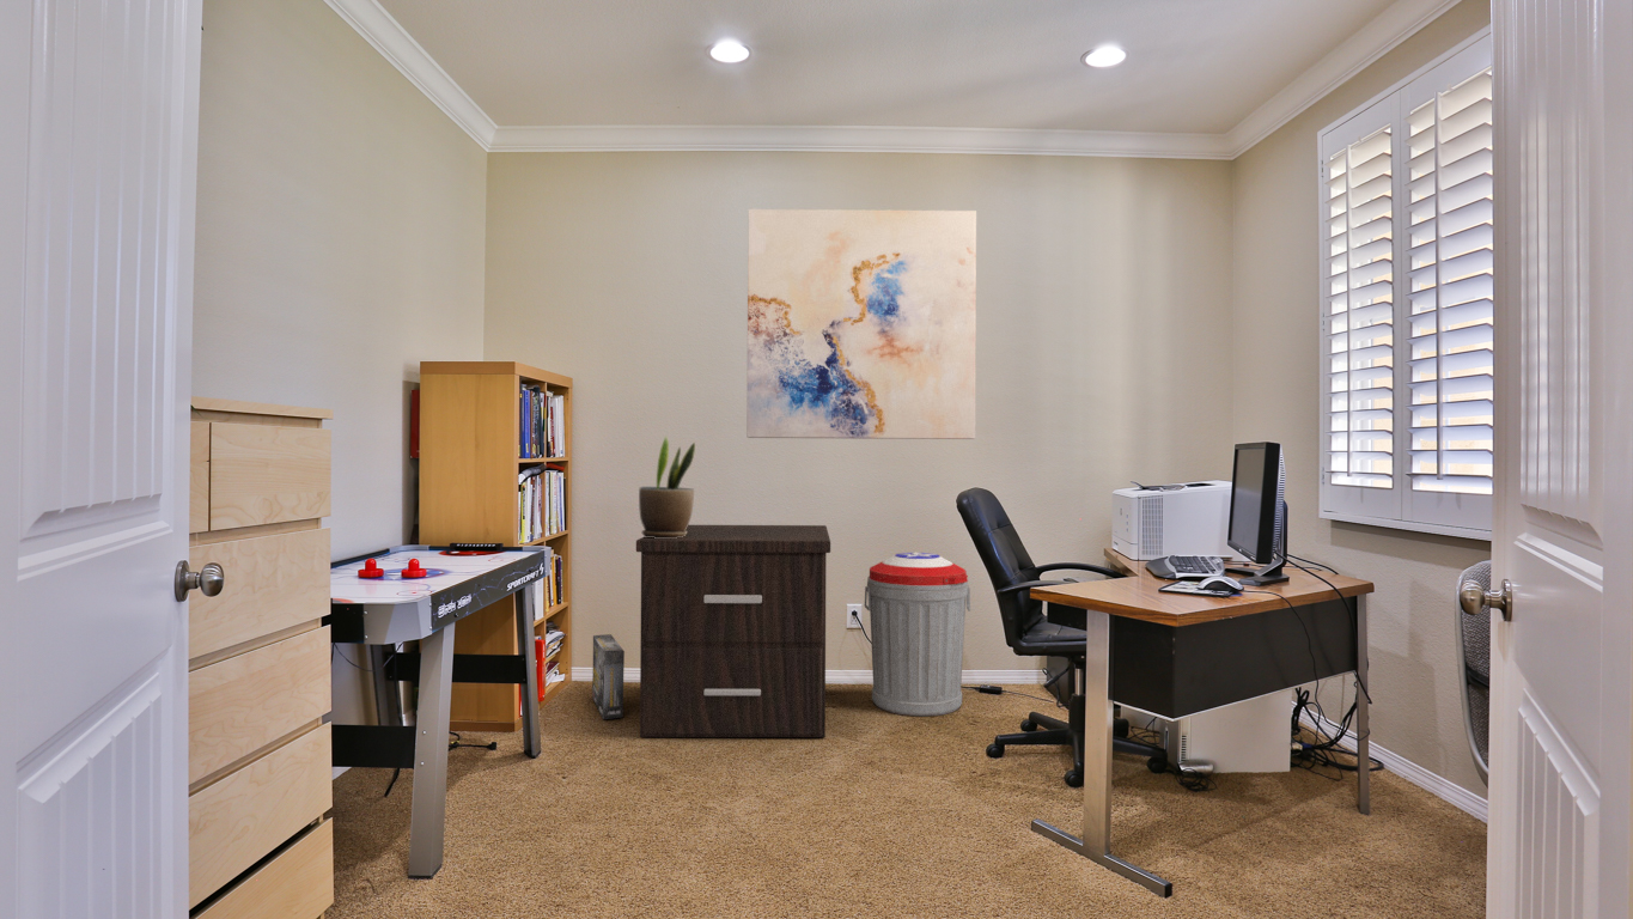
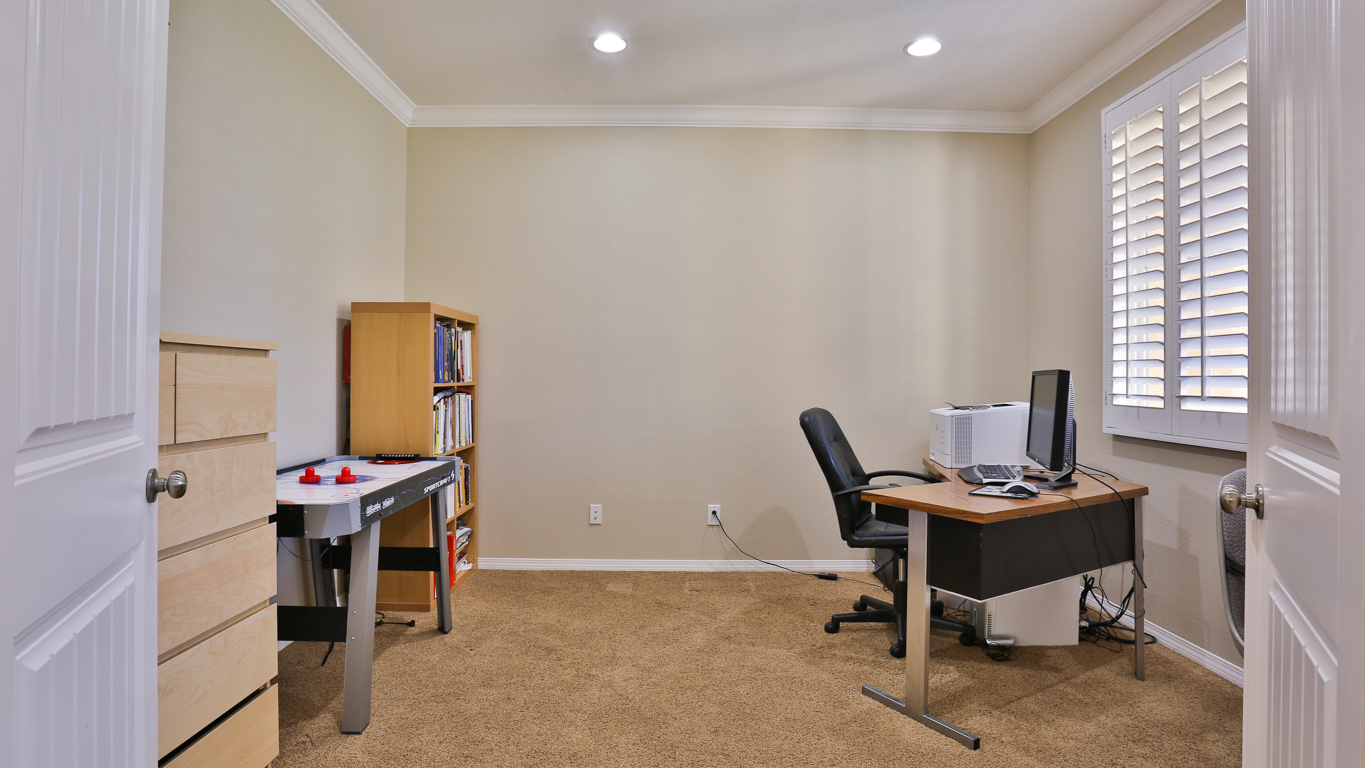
- potted plant (666, 485)
- wall art (861, 324)
- box (607, 674)
- trash can (916, 627)
- nightstand (741, 620)
